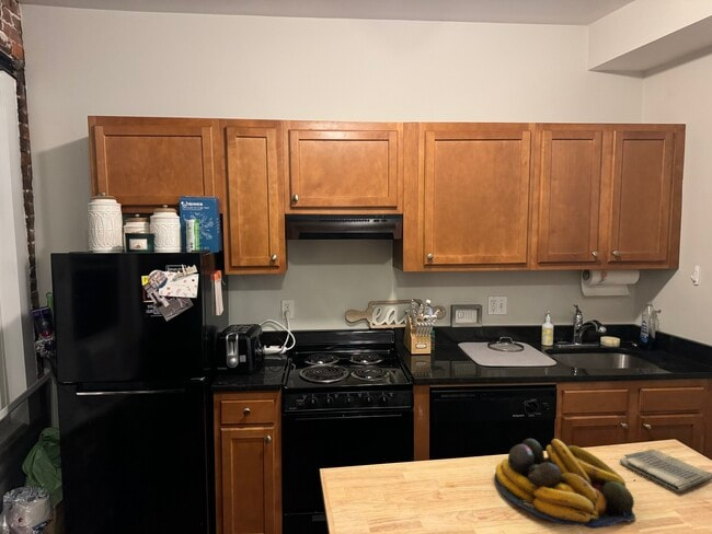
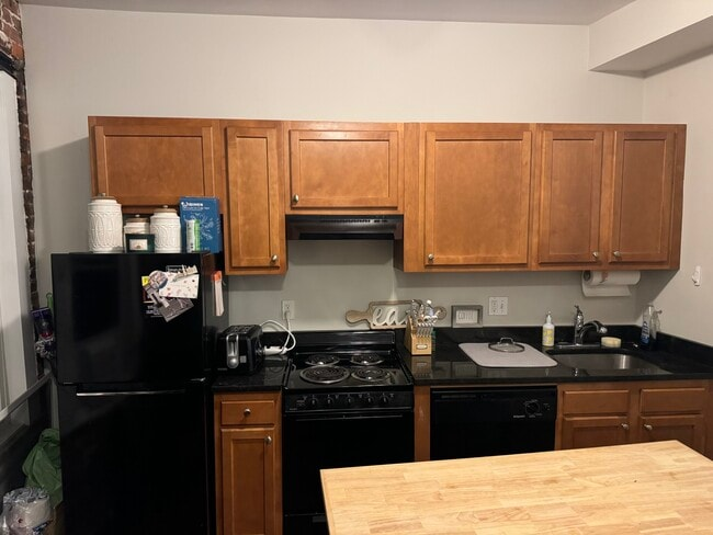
- dish towel (664, 466)
- fruit bowl (560, 468)
